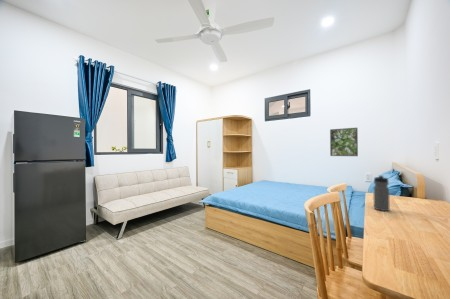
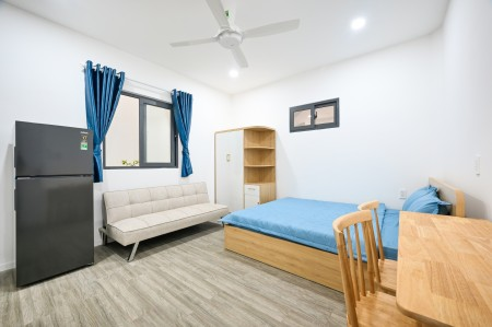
- water bottle (381, 192)
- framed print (343, 142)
